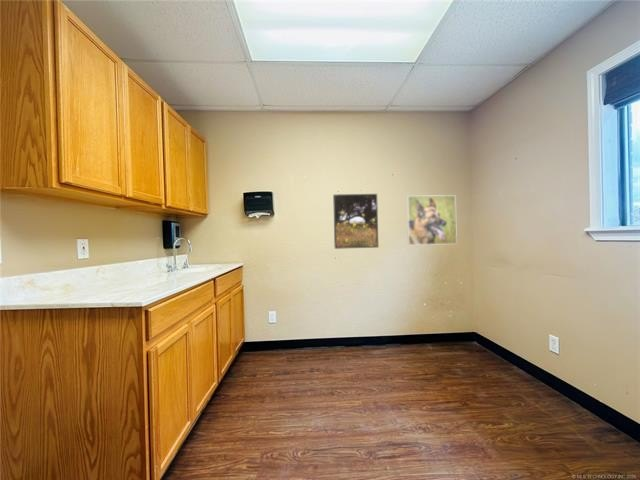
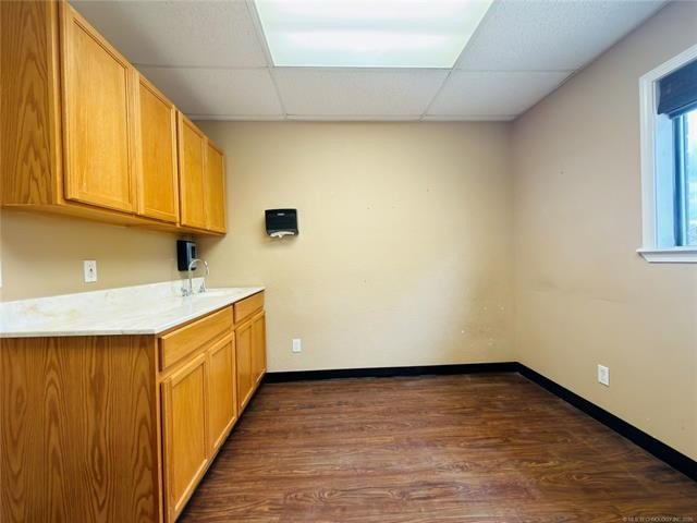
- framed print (355, 221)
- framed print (431, 220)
